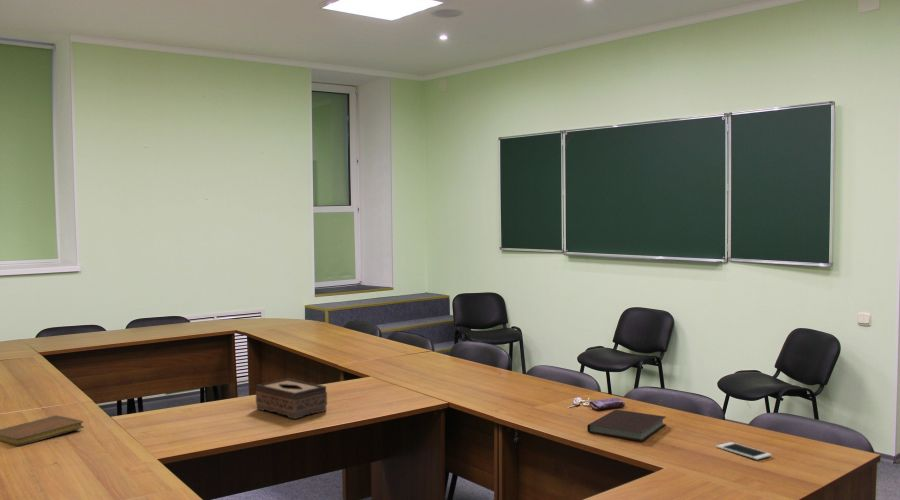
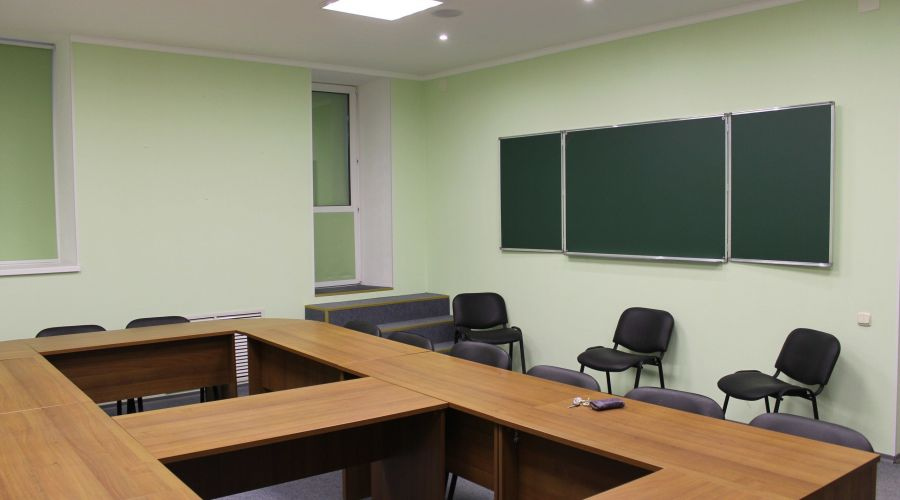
- notebook (37, 429)
- tissue box (291, 397)
- cell phone (743, 450)
- notebook (627, 424)
